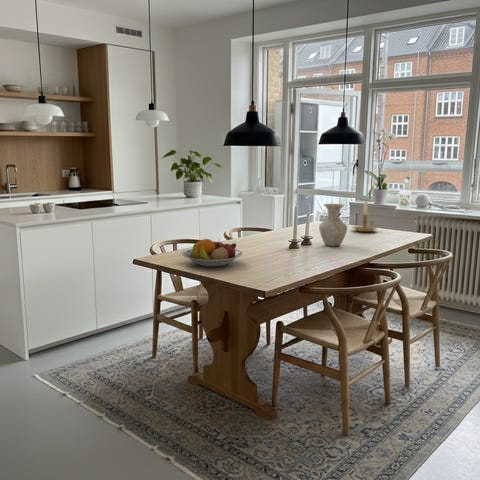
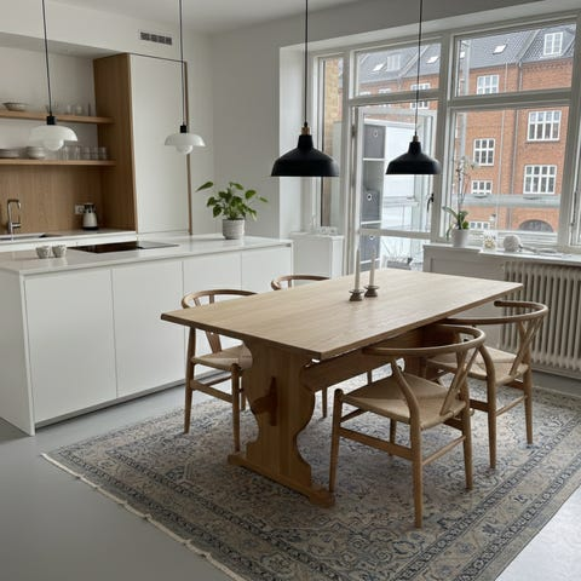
- candle holder (365, 215)
- vase (333, 225)
- fruit bowl (212, 250)
